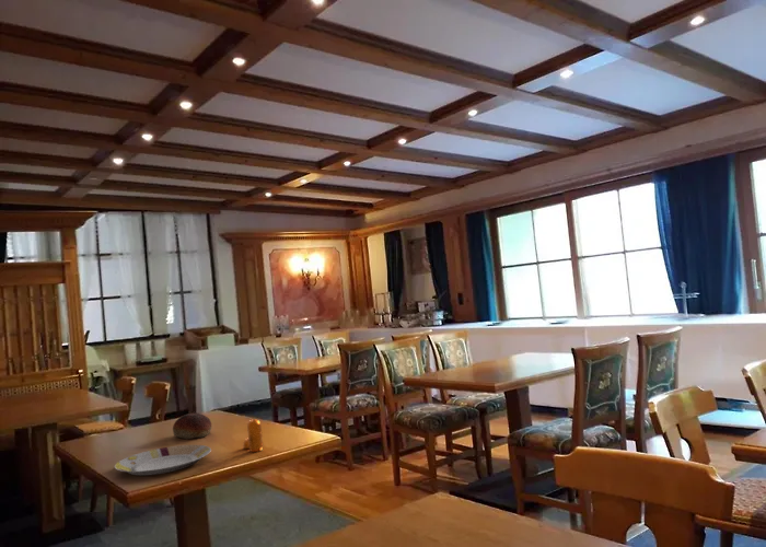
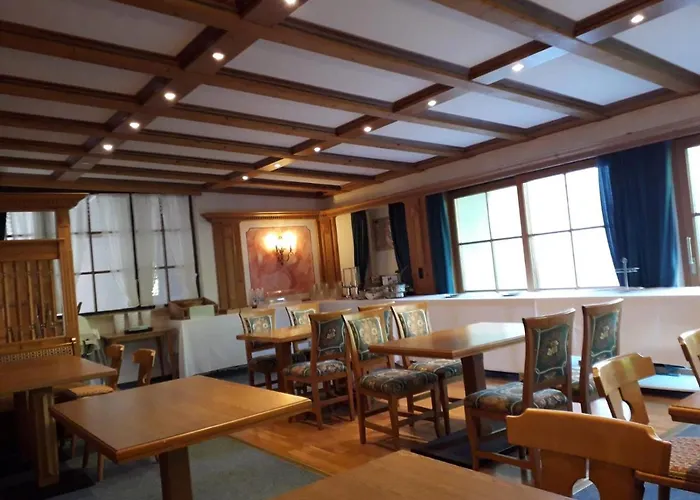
- pepper shaker (252, 433)
- bread roll (190, 424)
- plate (164, 461)
